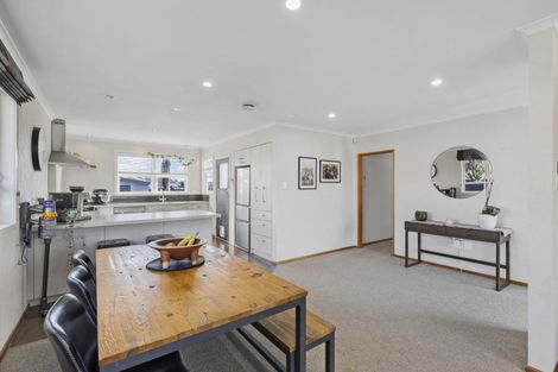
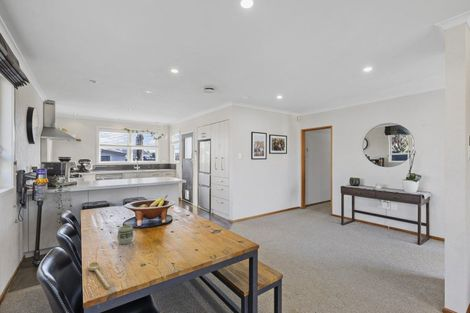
+ cup (125, 234)
+ spoon (99, 274)
